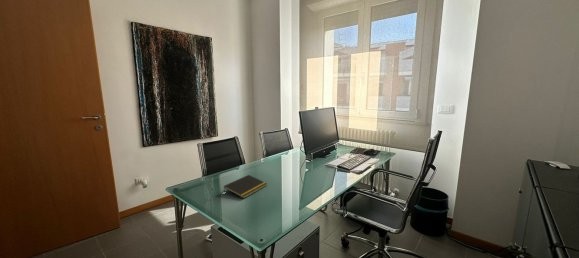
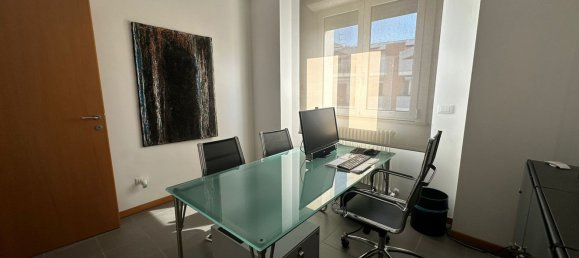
- notepad (246, 185)
